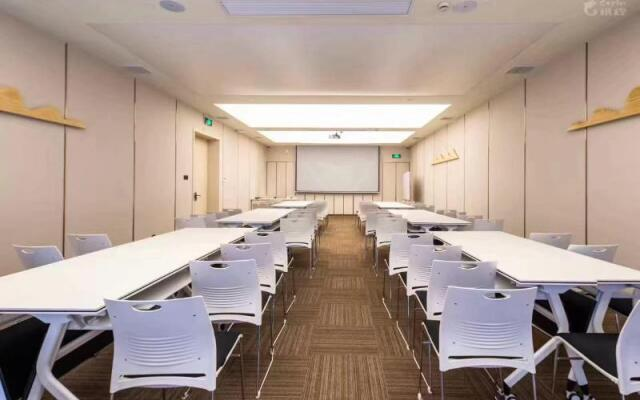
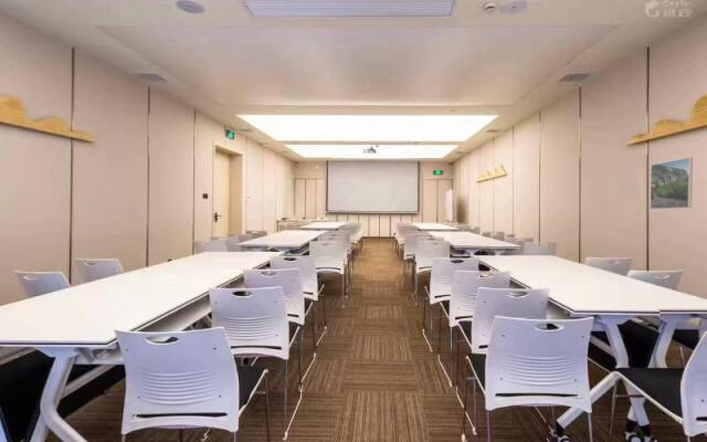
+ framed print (669, 185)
